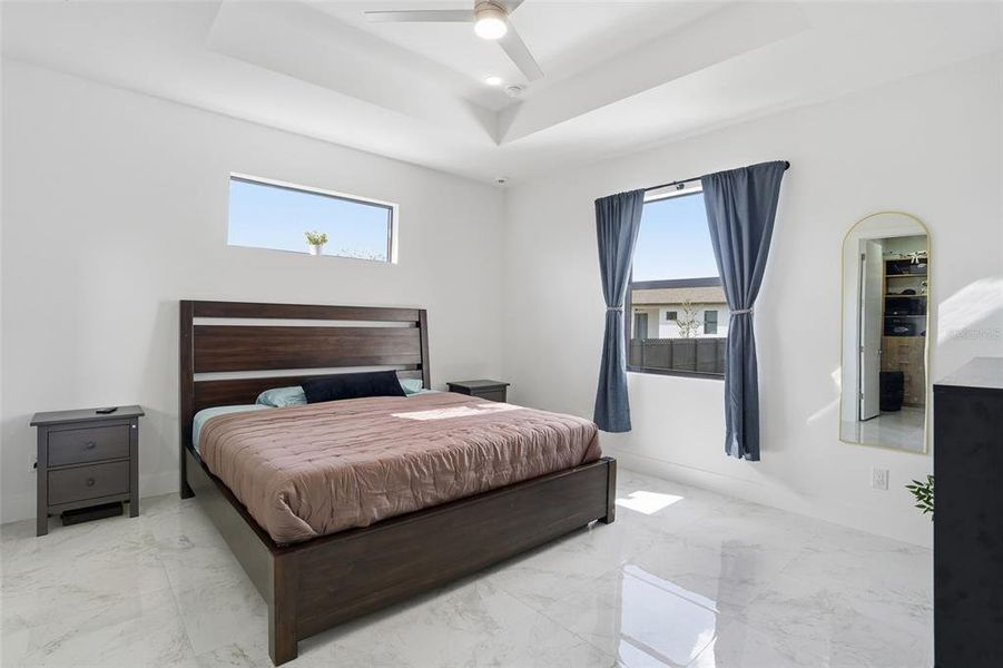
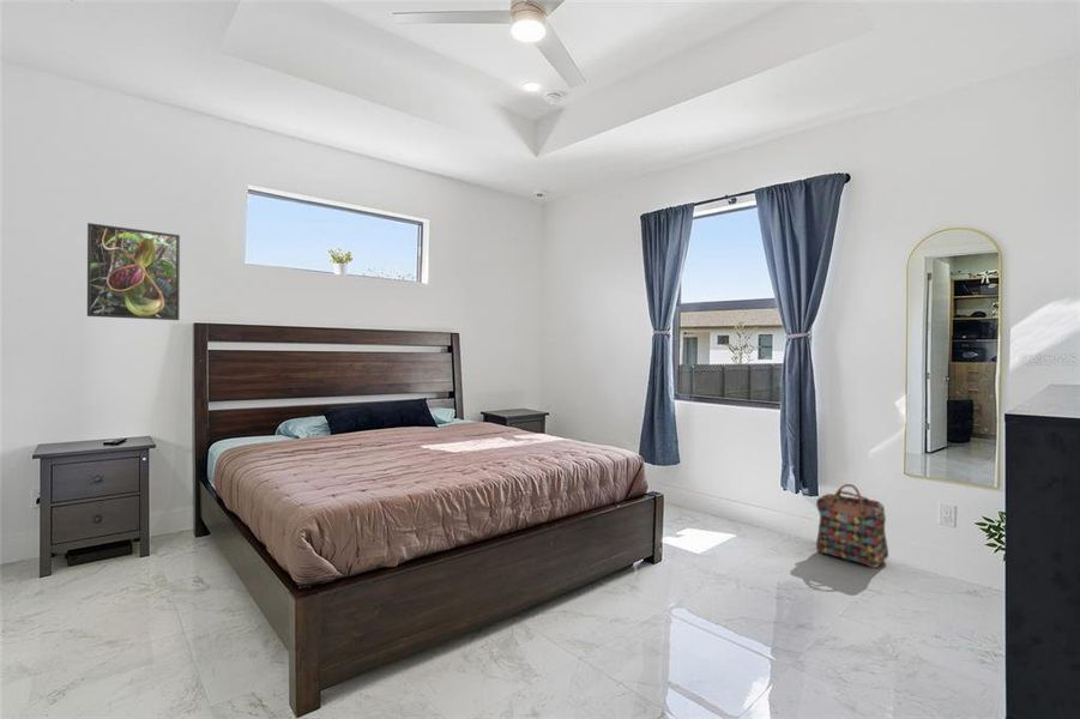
+ backpack (849, 519)
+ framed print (134, 273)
